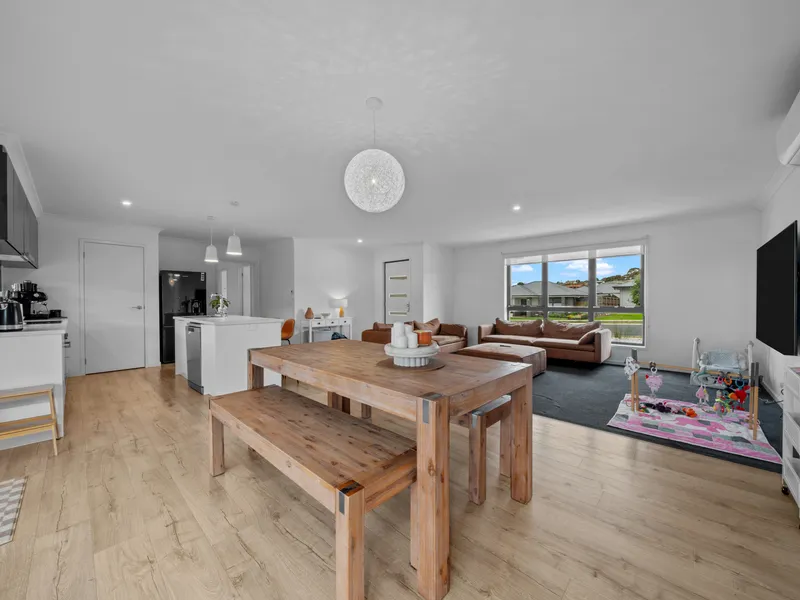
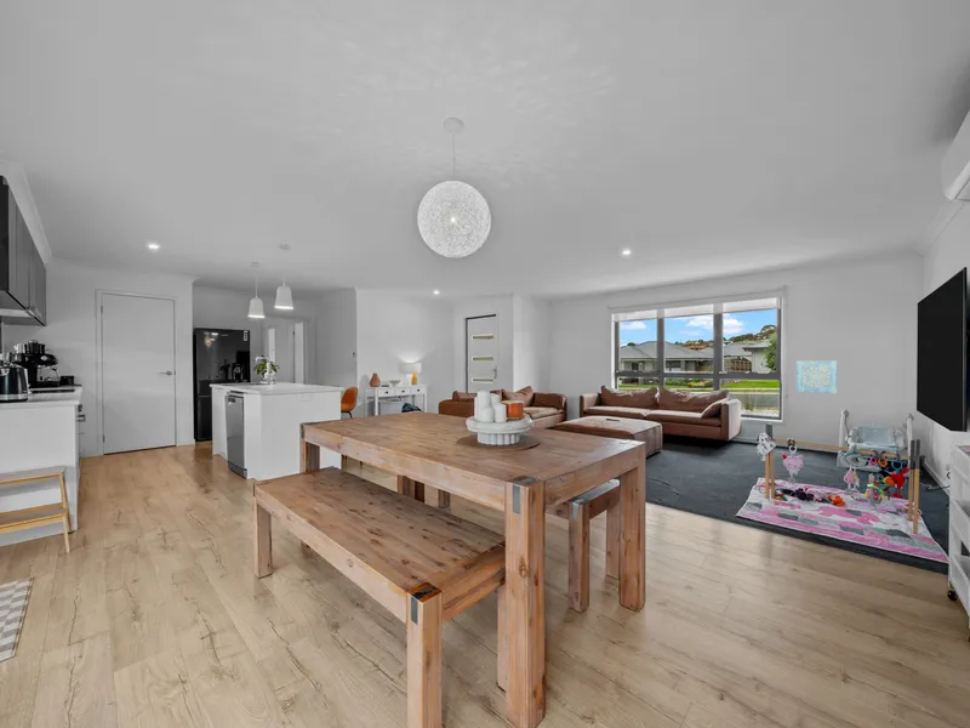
+ wall art (816, 376)
